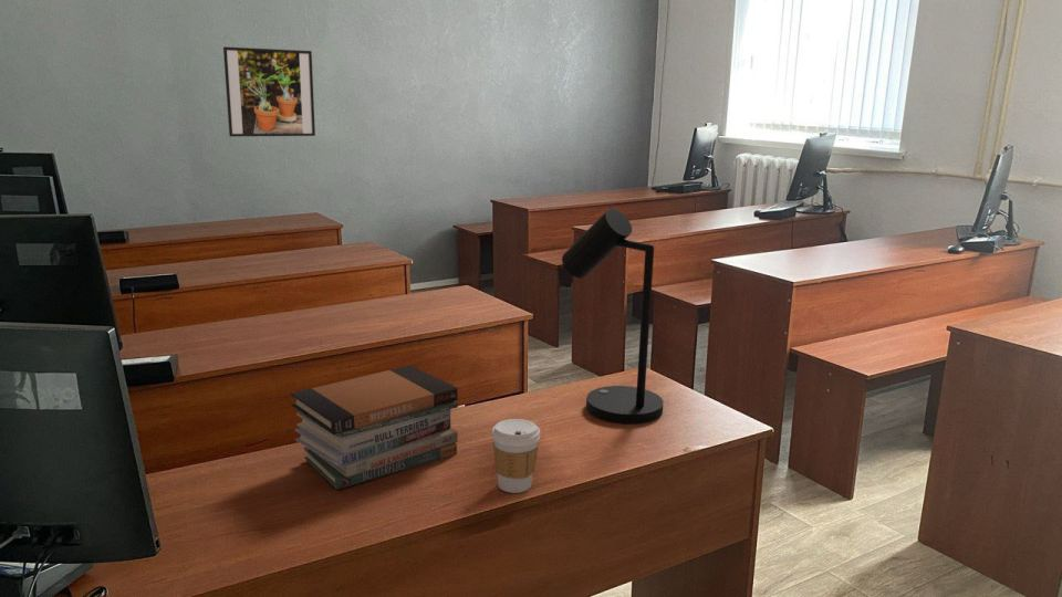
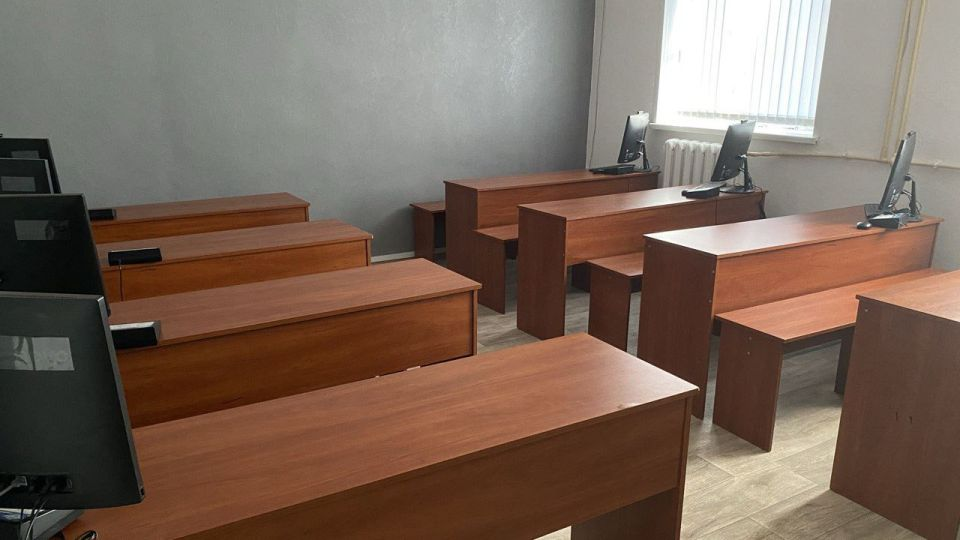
- coffee cup (516, 454)
- desk lamp (642, 308)
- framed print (270, 93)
- book stack (376, 423)
